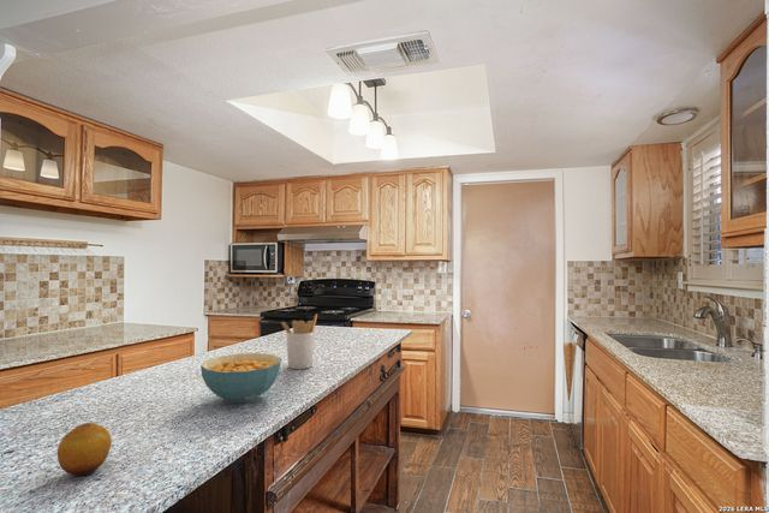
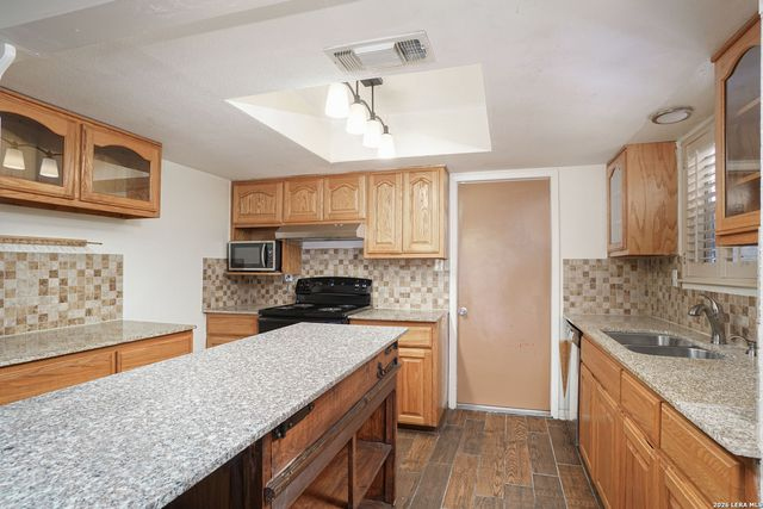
- fruit (84, 447)
- cereal bowl (242, 380)
- utensil holder (300, 341)
